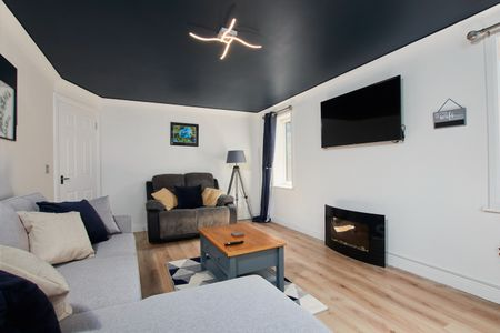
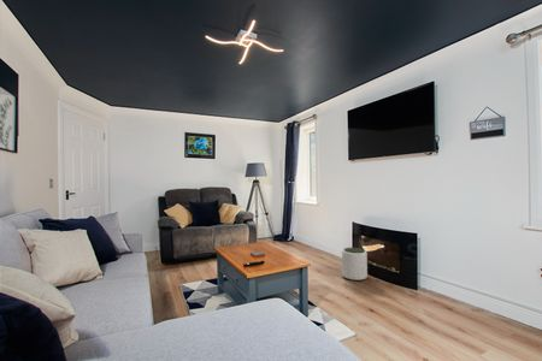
+ plant pot (354, 262)
